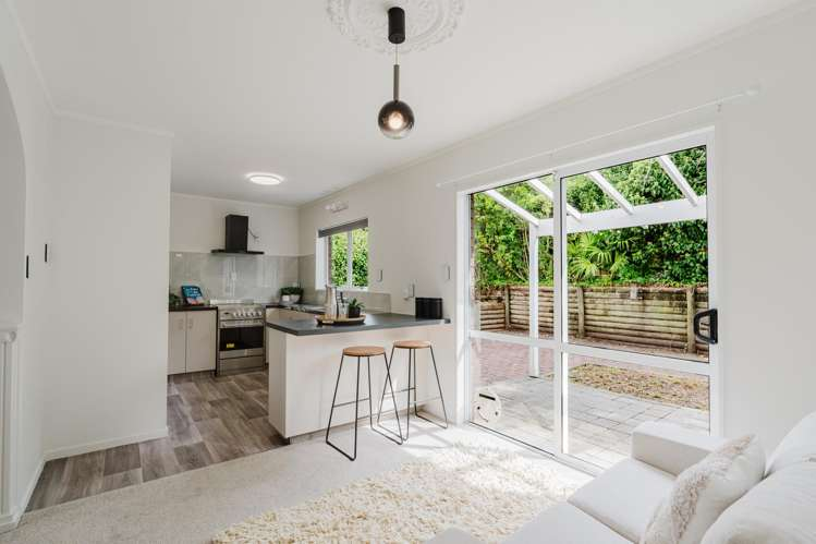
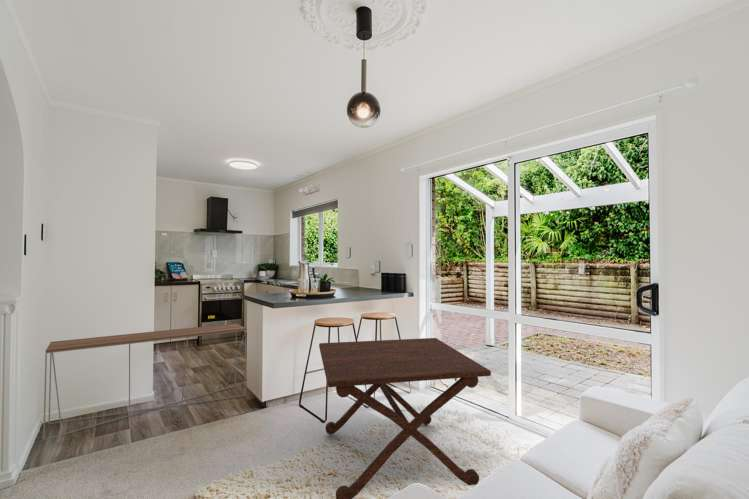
+ side table (393, 404)
+ console table (184, 371)
